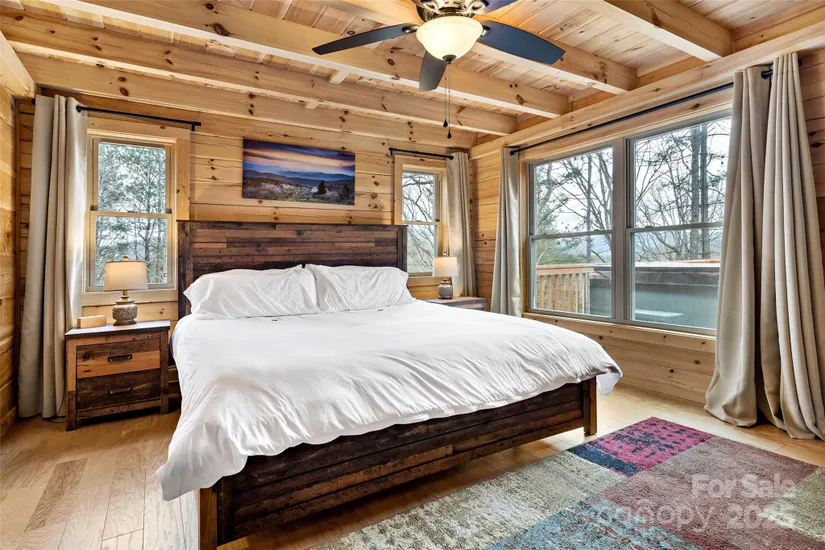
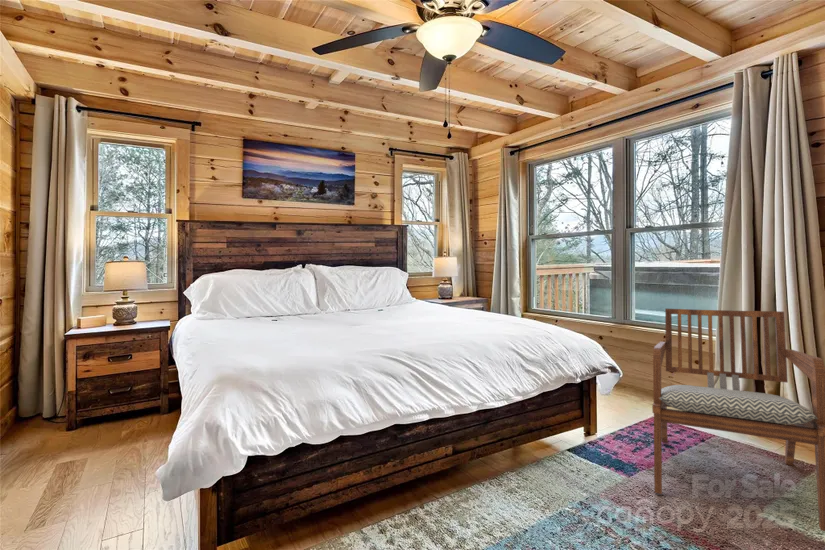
+ armchair (727, 396)
